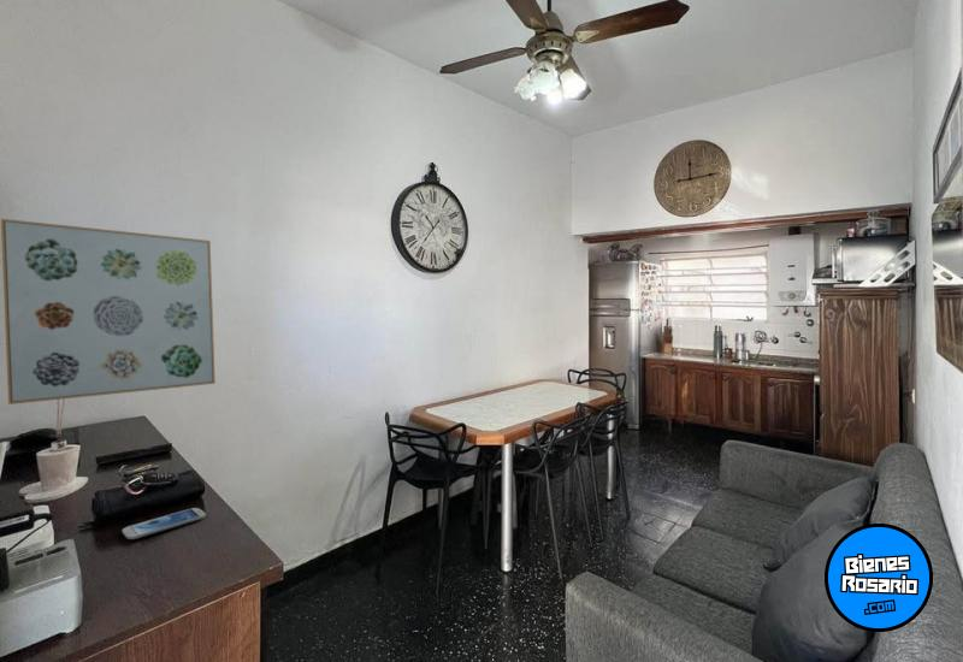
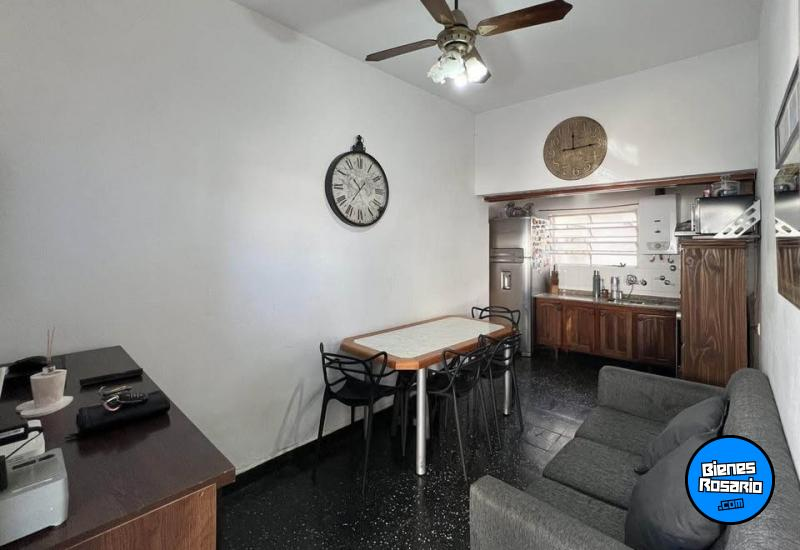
- smartphone (165, 522)
- wall art (122, 312)
